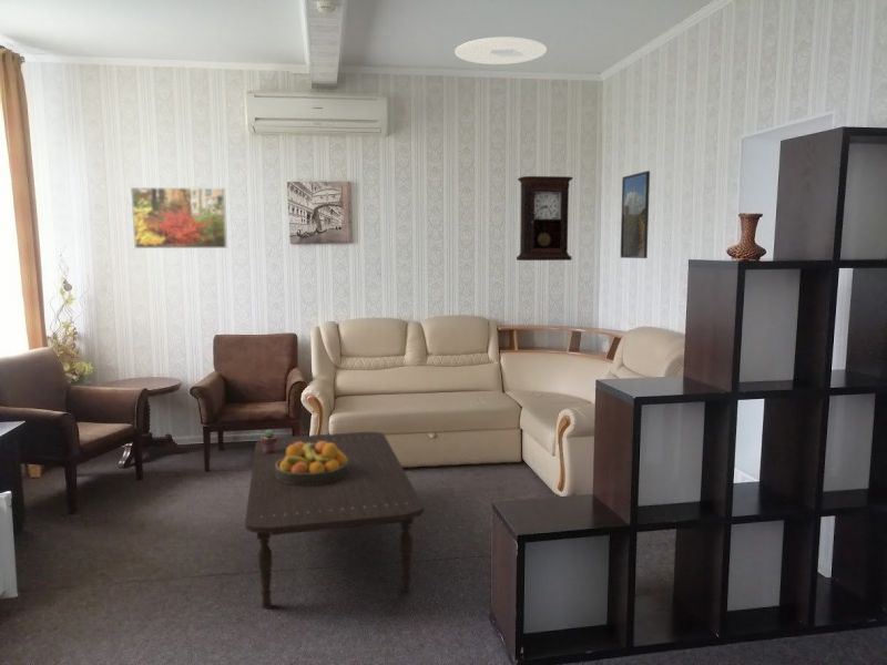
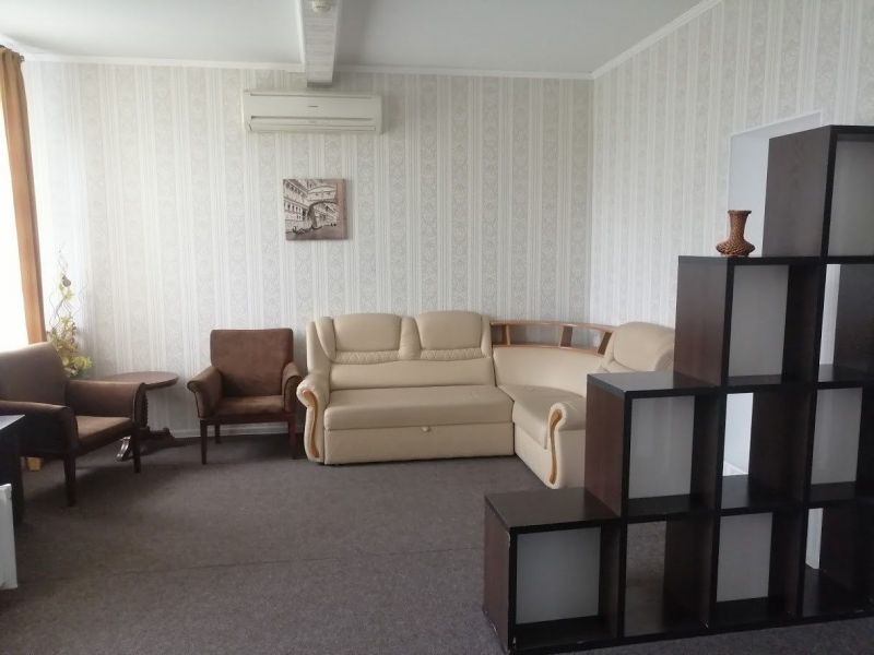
- potted succulent (268, 442)
- pendulum clock (546, 218)
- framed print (634, 216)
- ceiling light (500, 47)
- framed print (180, 218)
- coffee table (328, 508)
- fruit bowl (312, 460)
